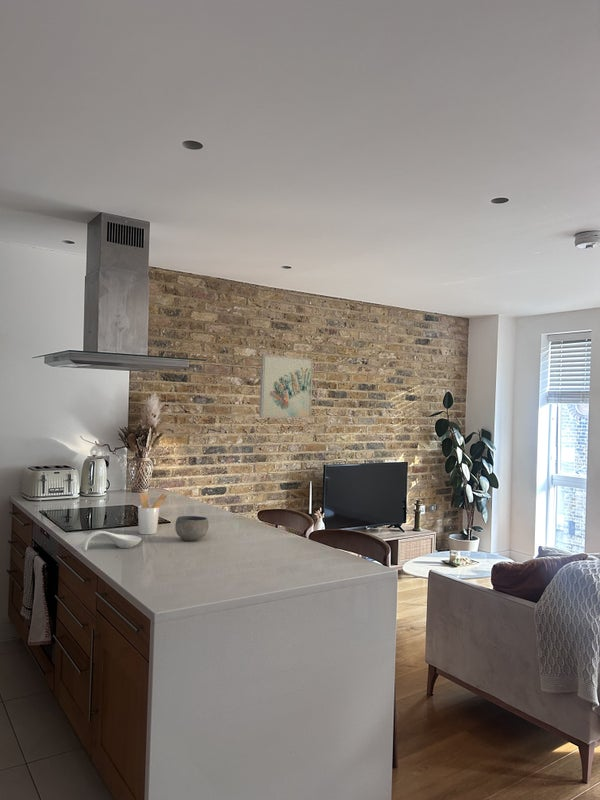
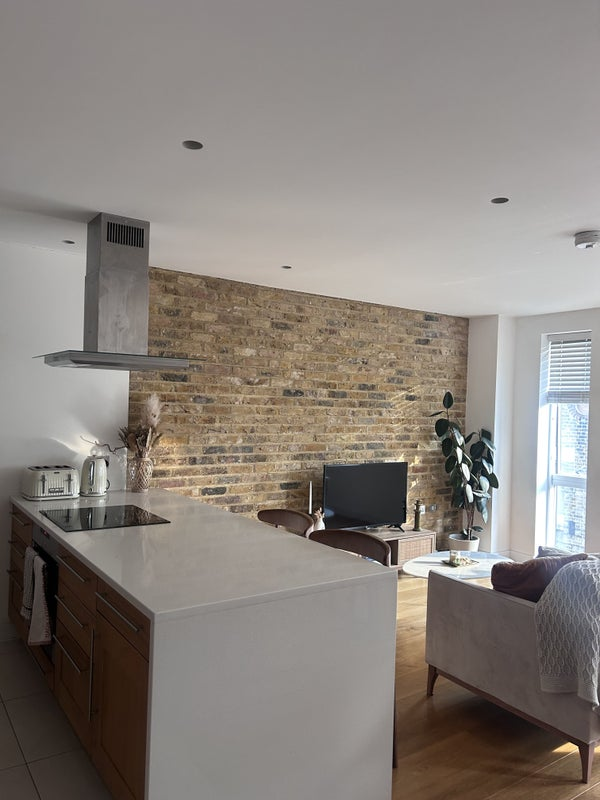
- bowl (191, 528)
- wall art (286, 387)
- spoon rest (112, 539)
- utensil holder (153, 512)
